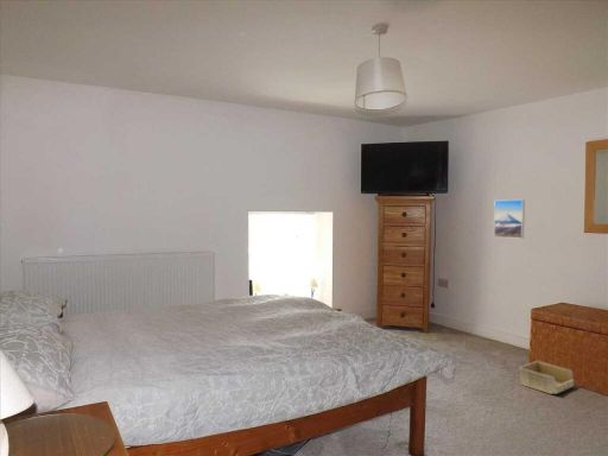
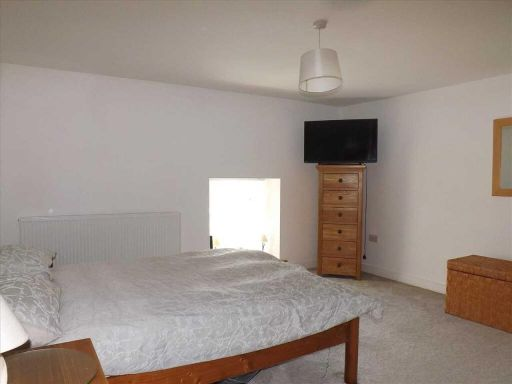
- storage bin (546, 376)
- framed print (508, 218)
